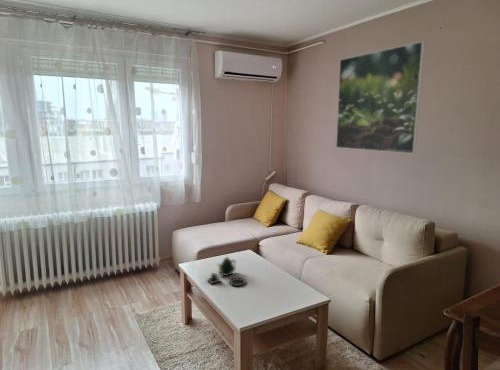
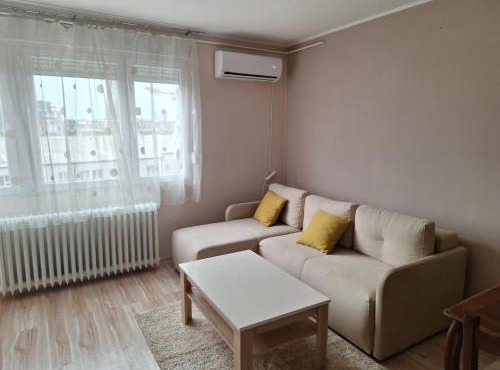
- teapot (226, 271)
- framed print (374, 102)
